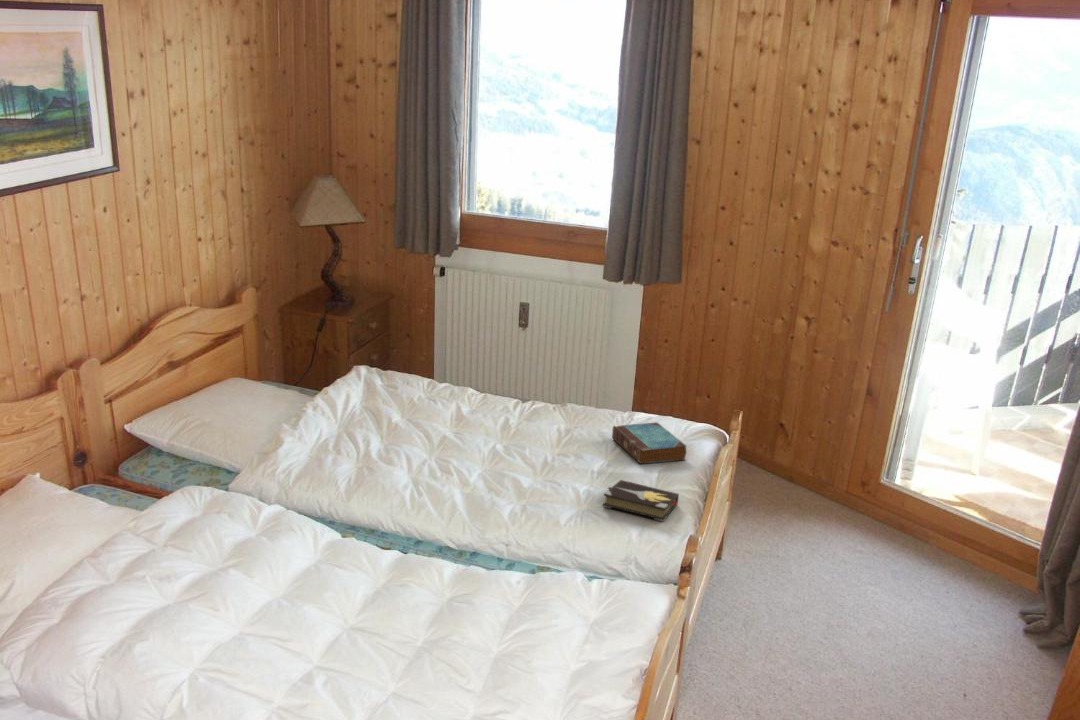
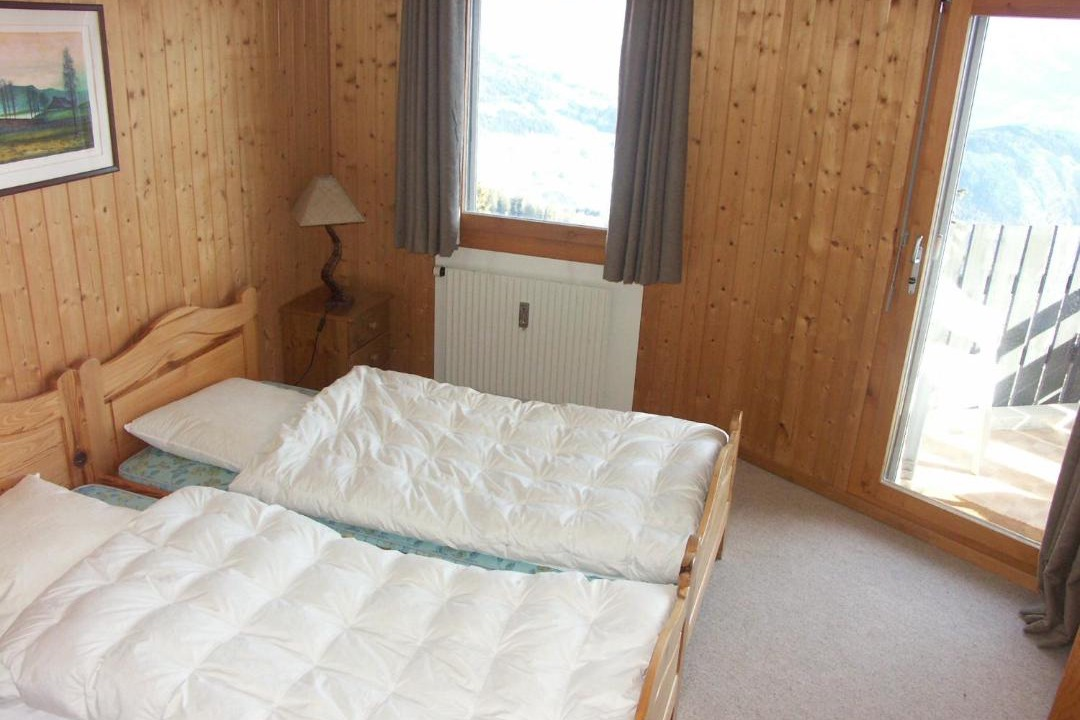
- book (648, 442)
- hardback book (641, 498)
